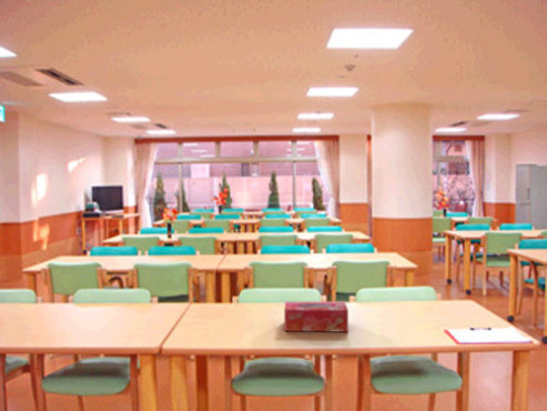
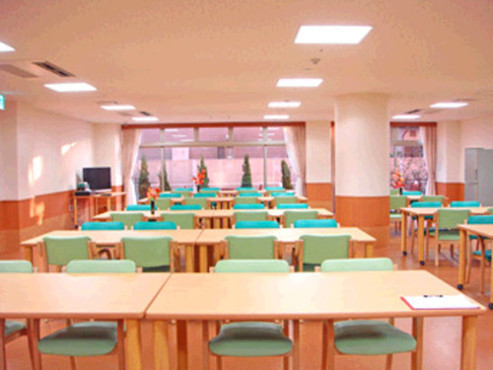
- tissue box (315, 315)
